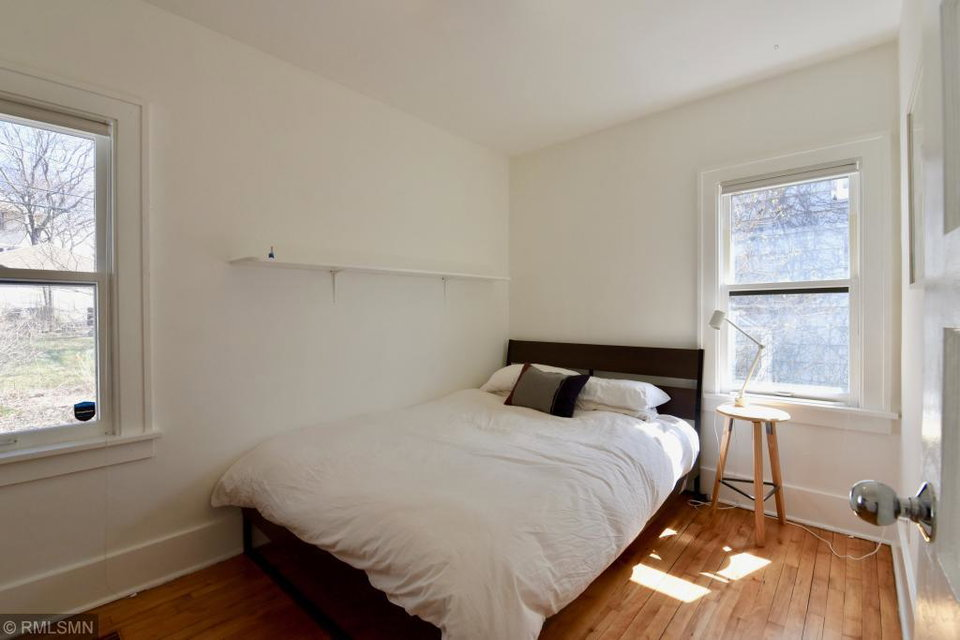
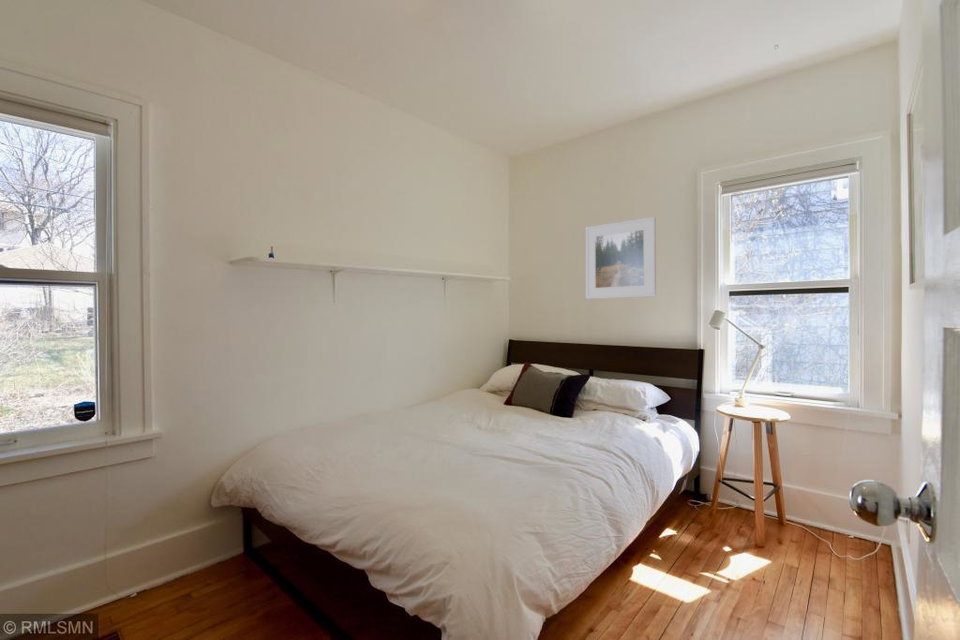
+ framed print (618, 260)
